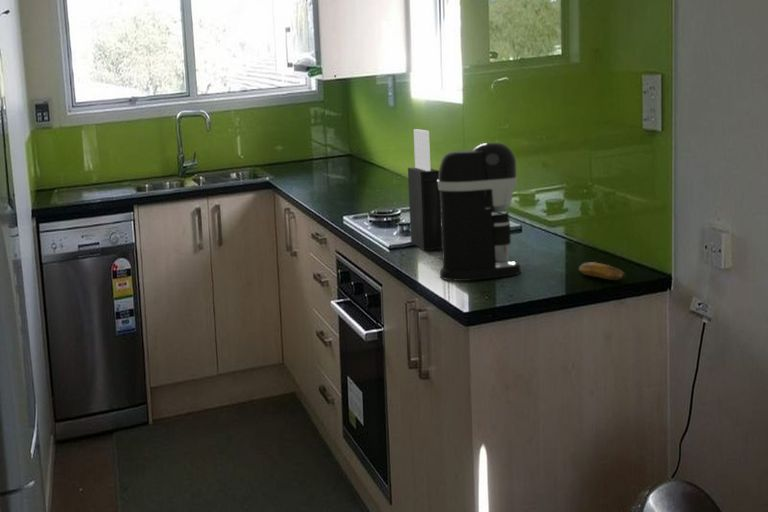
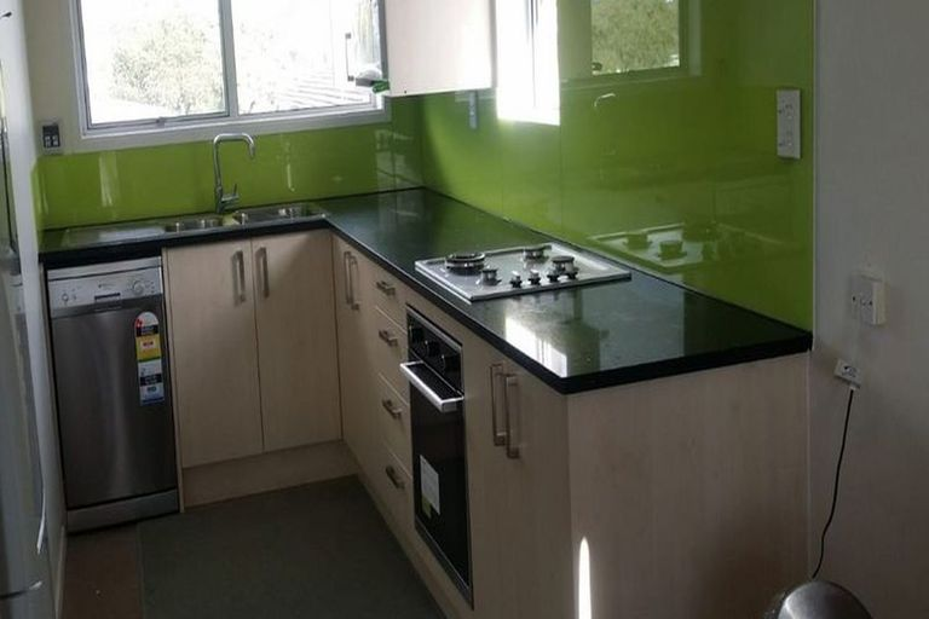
- knife block (435, 187)
- coffee maker (478, 209)
- banana (597, 269)
